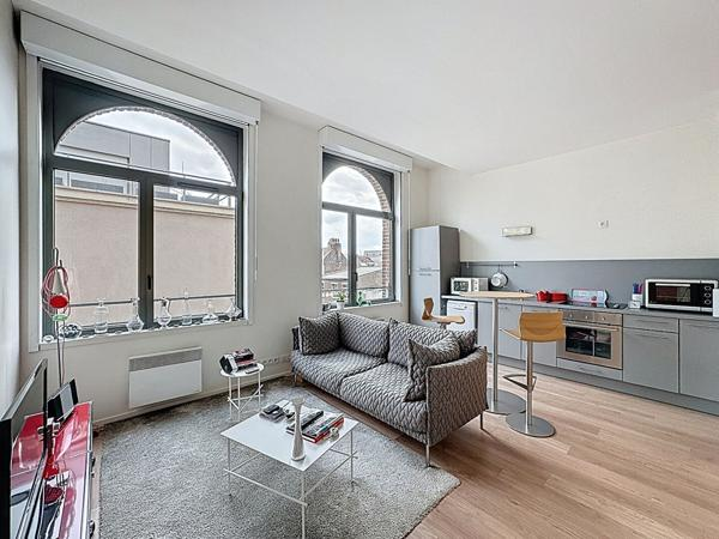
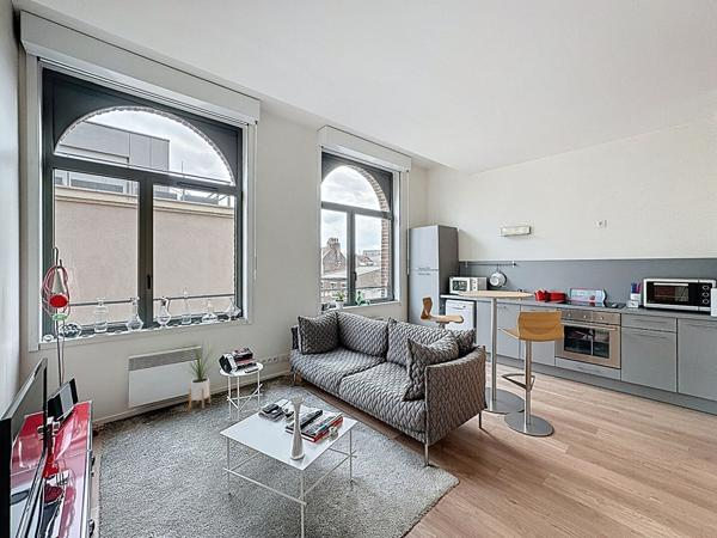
+ house plant (200, 372)
